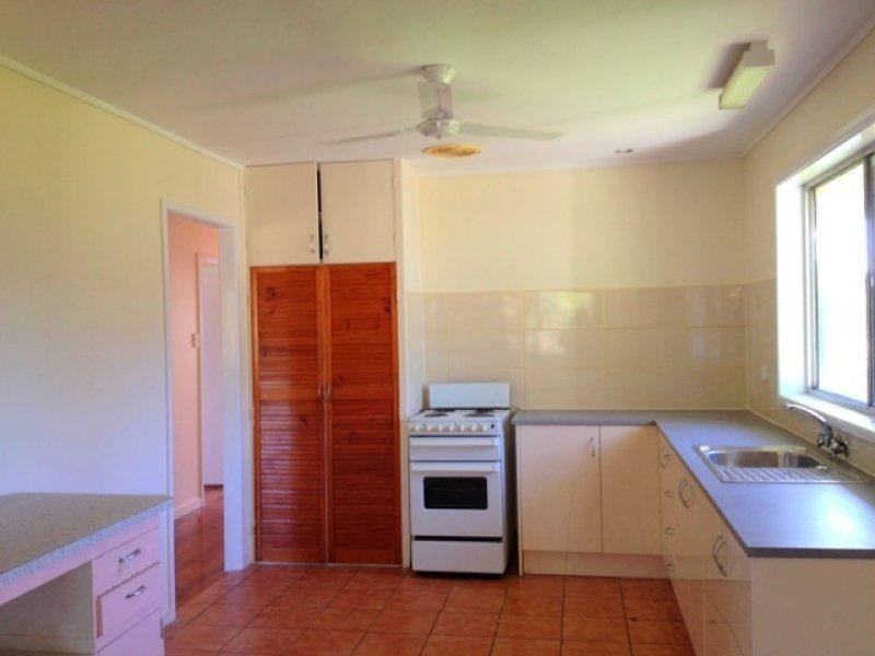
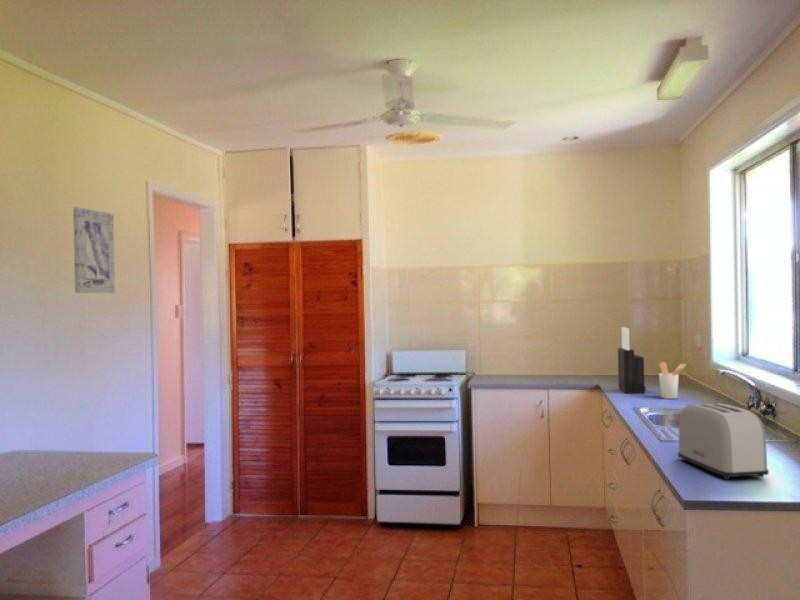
+ wall art (95, 251)
+ knife block (632, 359)
+ utensil holder (673, 379)
+ toaster (718, 437)
